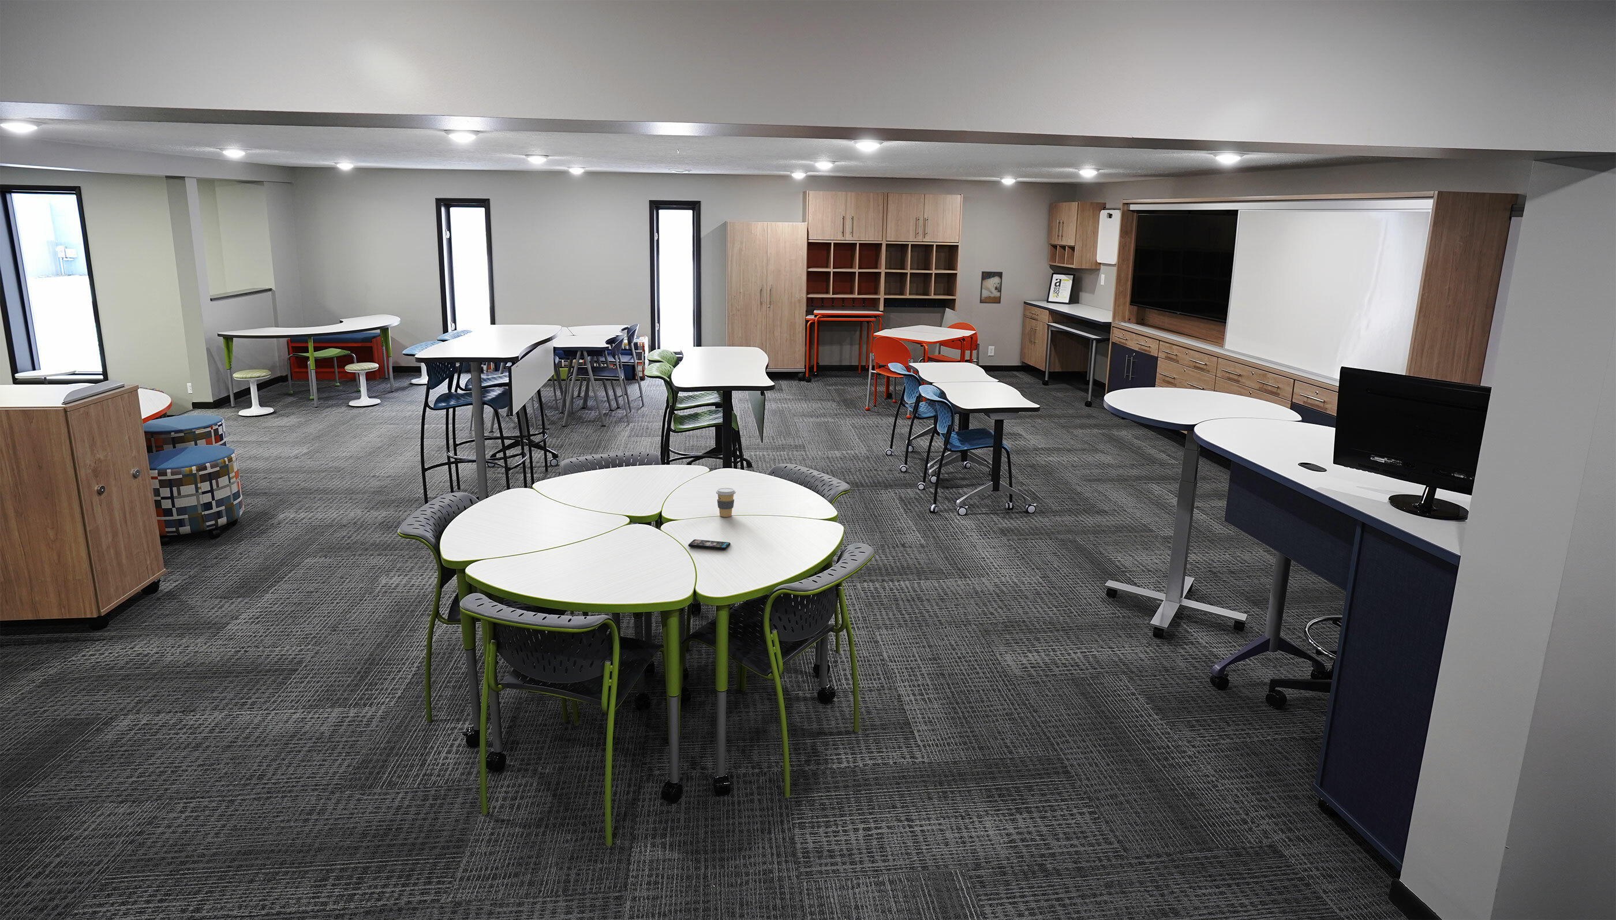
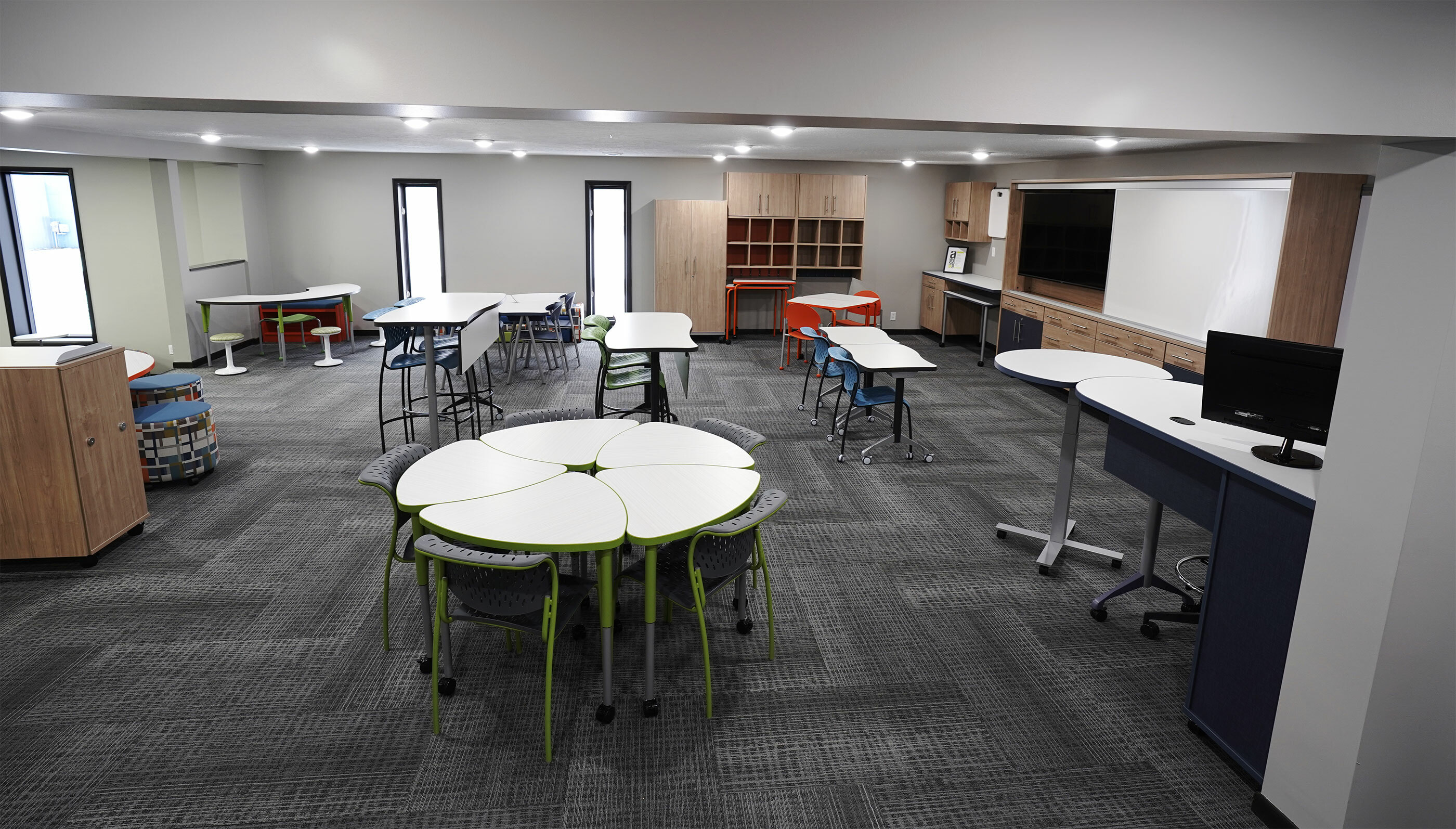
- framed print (991, 287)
- coffee cup (726, 502)
- smartphone (709, 544)
